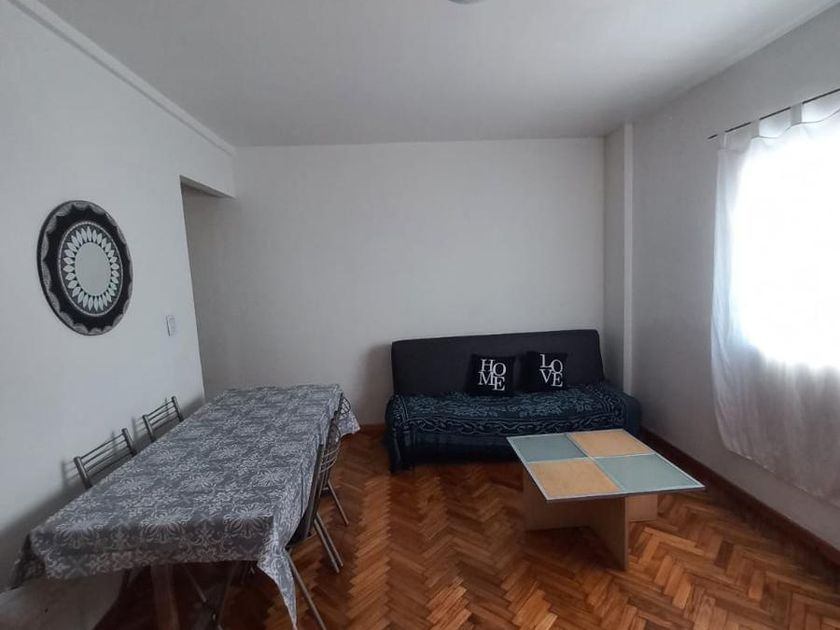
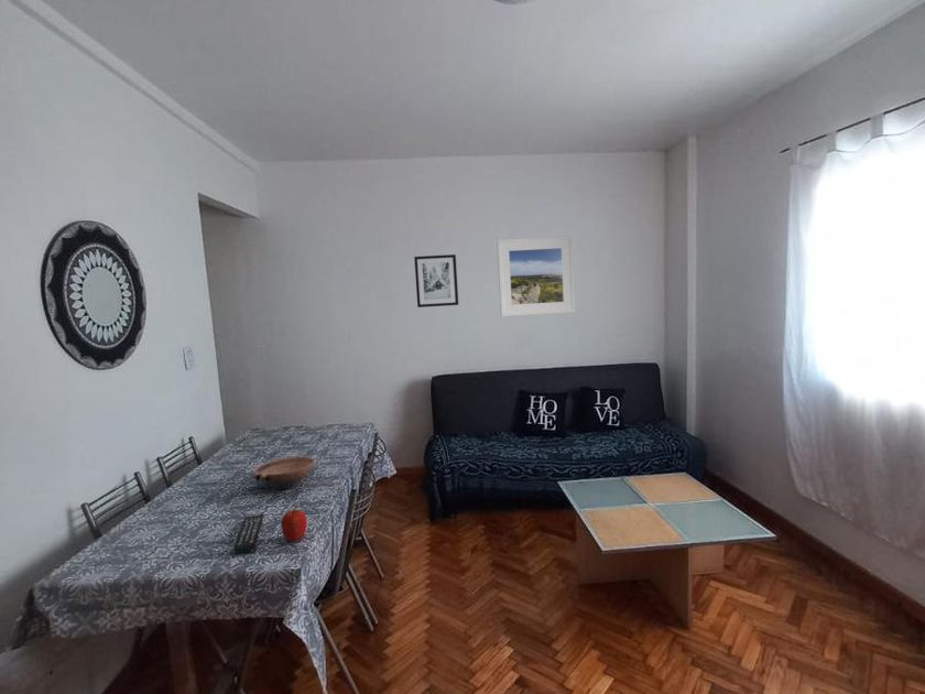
+ fruit (294, 523)
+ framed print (536, 276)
+ remote control (250, 531)
+ wall art (436, 281)
+ bowl (285, 474)
